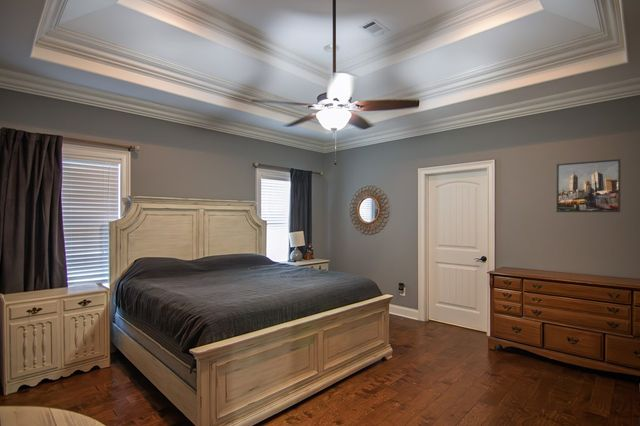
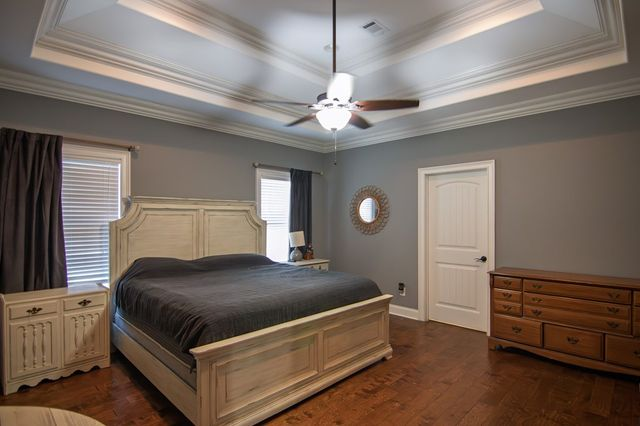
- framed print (586, 187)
